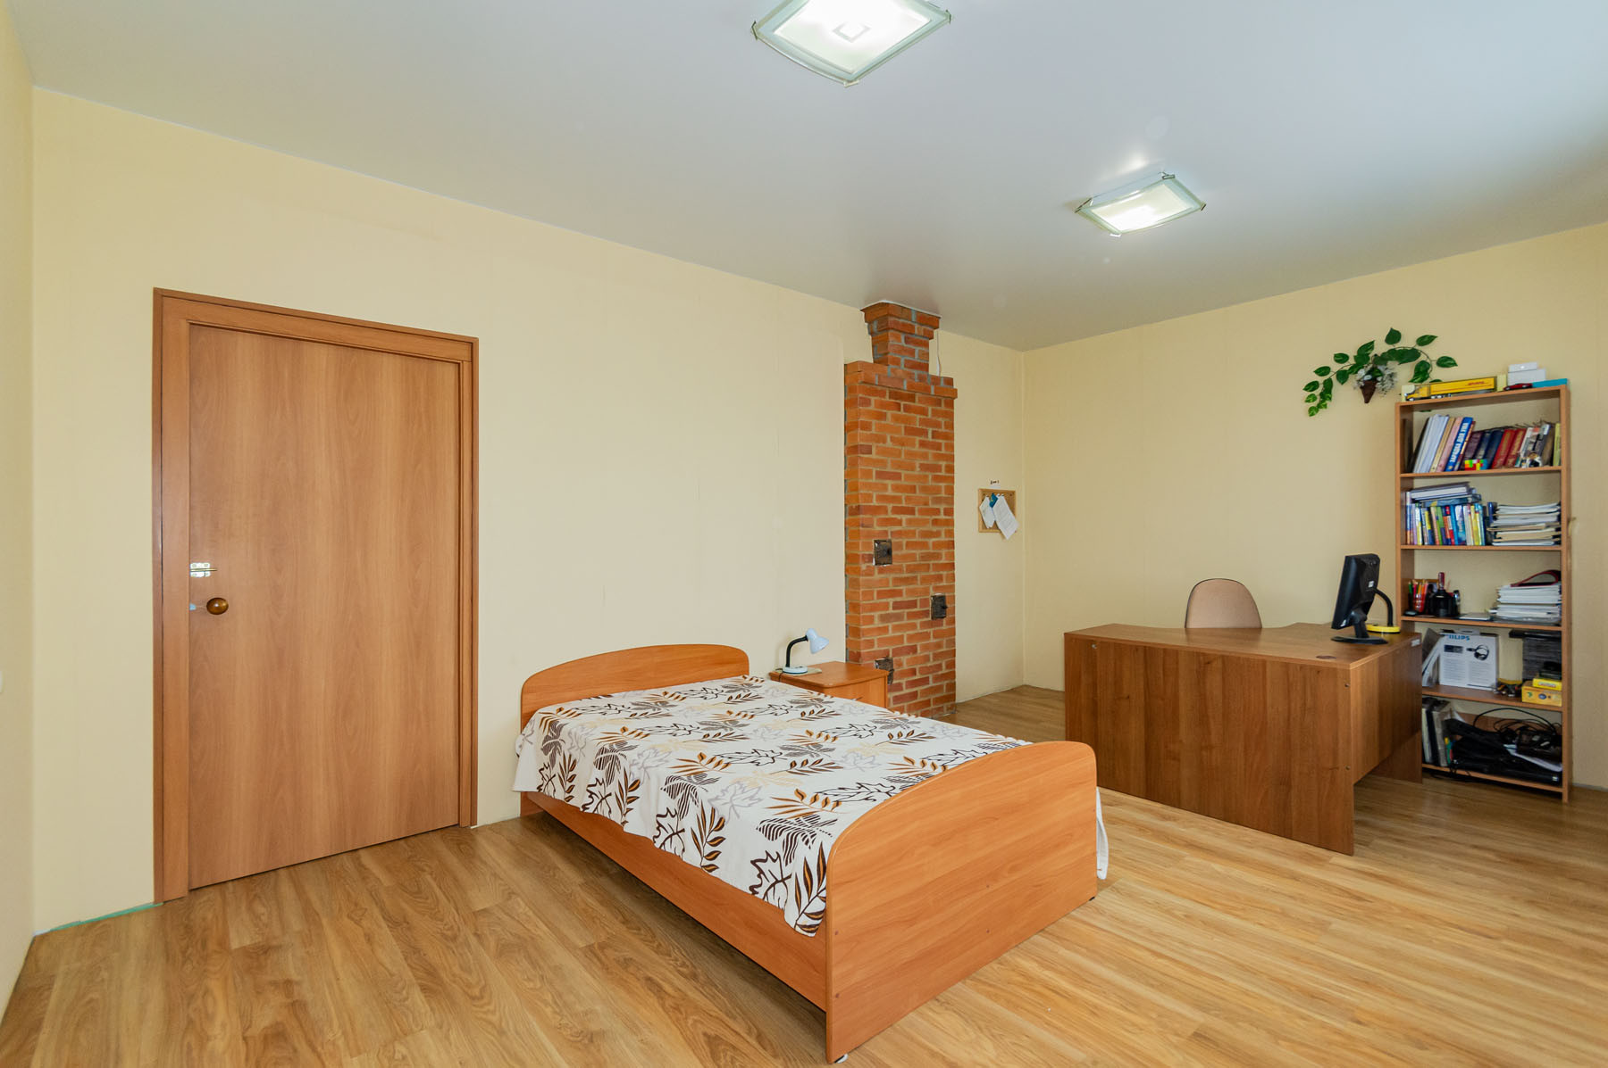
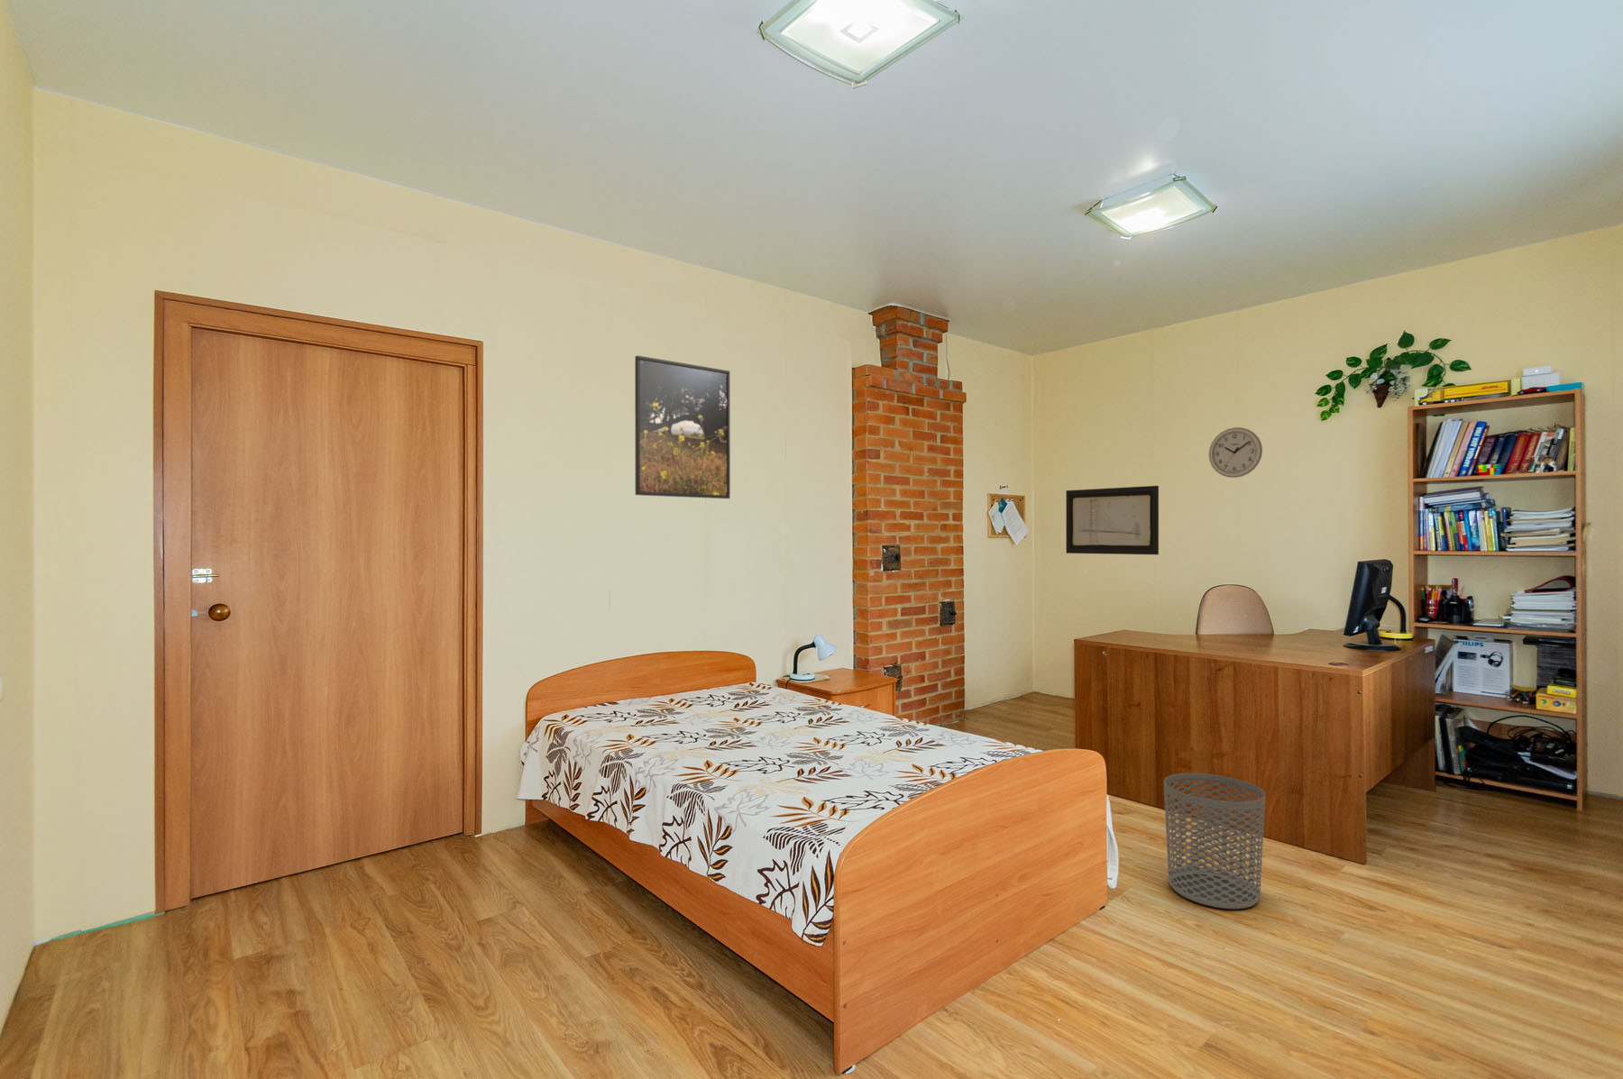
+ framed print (684, 430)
+ wall clock (1234, 453)
+ wall art (1110, 521)
+ waste bin (1212, 838)
